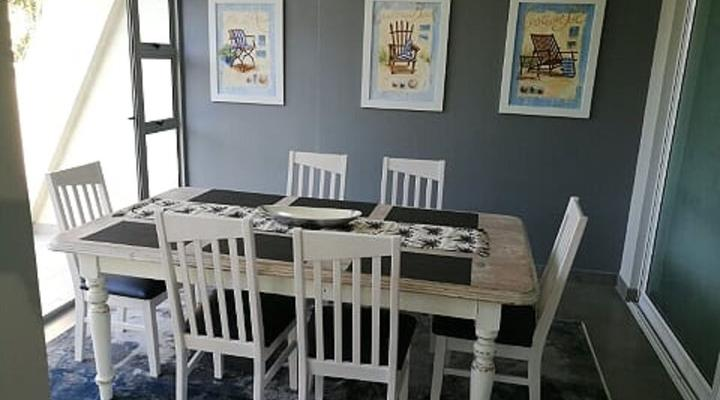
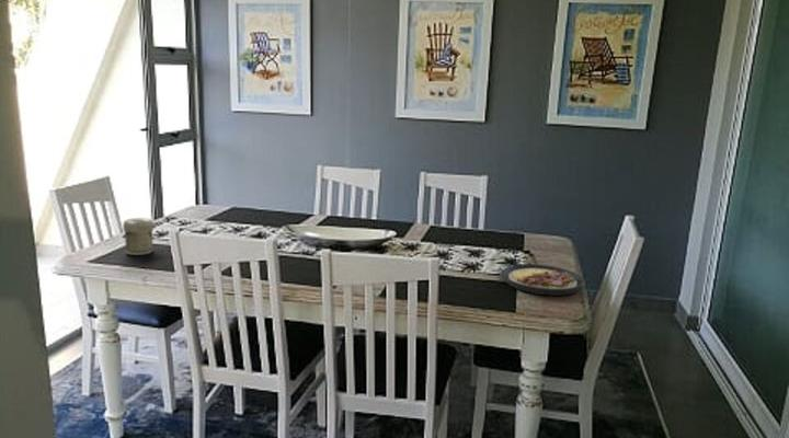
+ jar (138, 235)
+ plate (542, 277)
